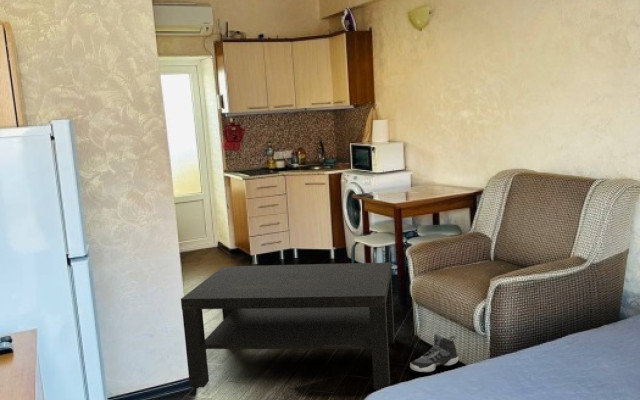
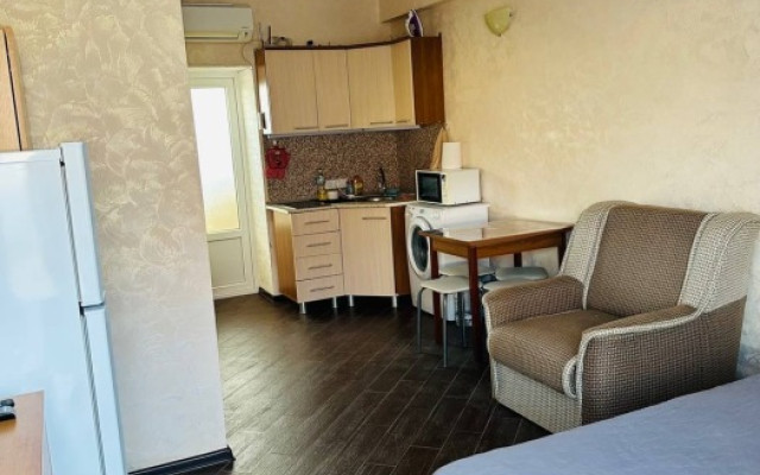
- coffee table (296, 321)
- sneaker (433, 351)
